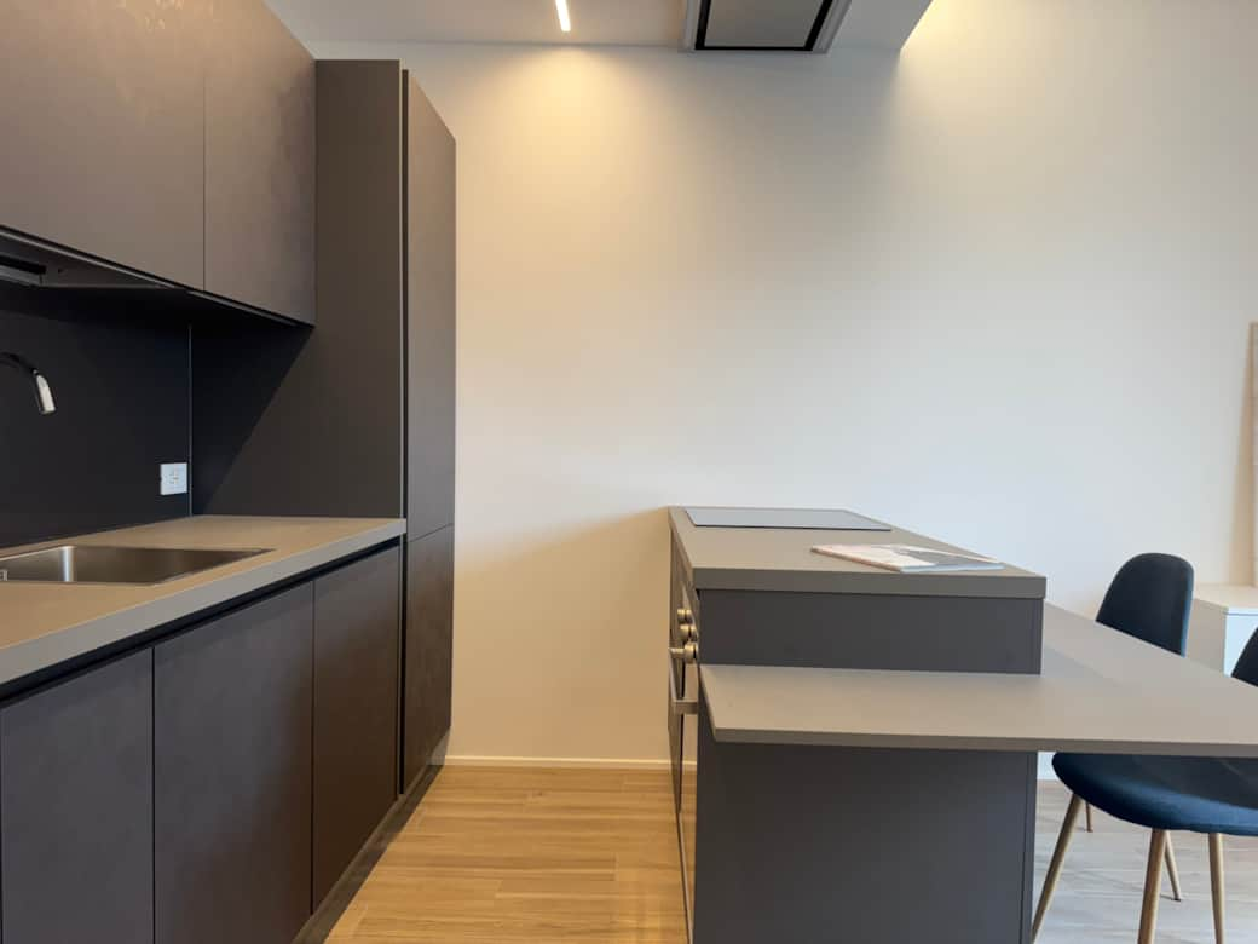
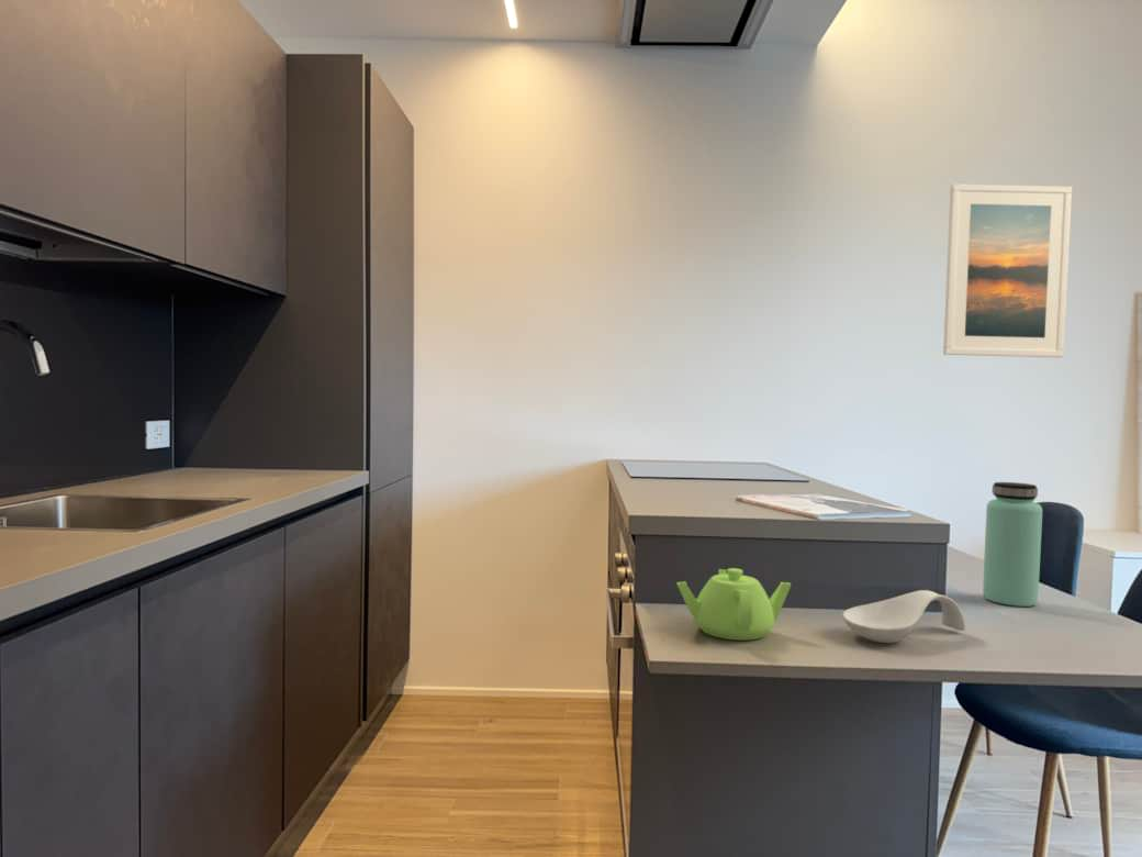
+ teapot (732, 599)
+ spoon rest (905, 614)
+ bottle (1012, 542)
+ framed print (1007, 270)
